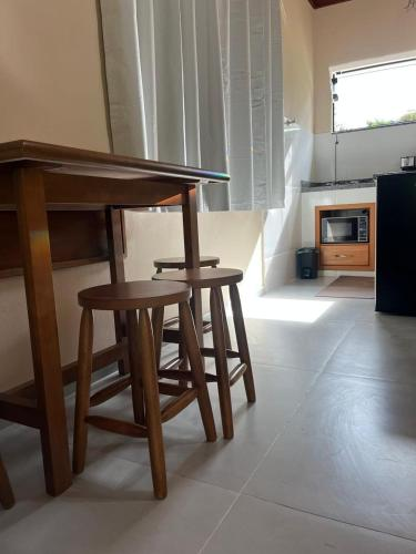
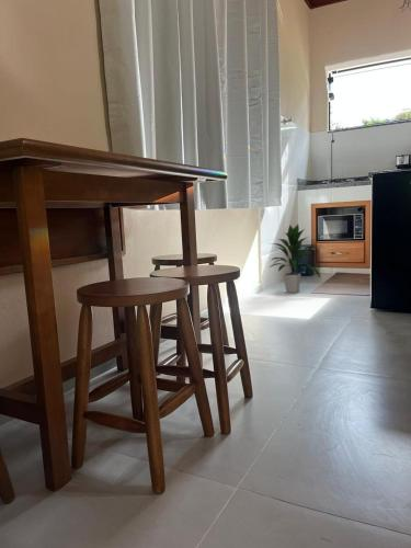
+ indoor plant (293, 258)
